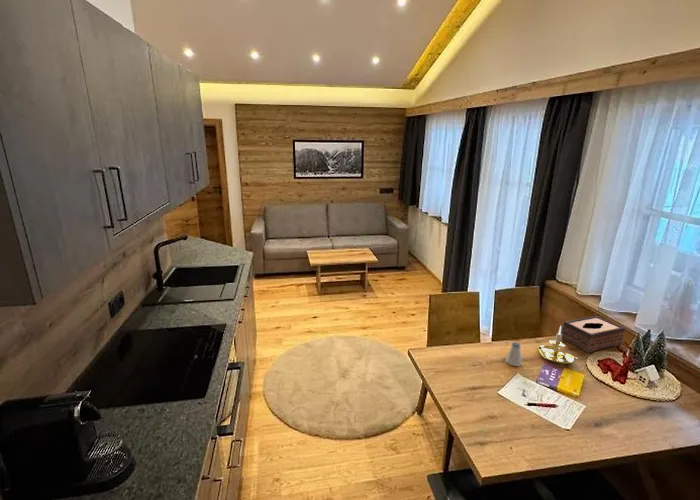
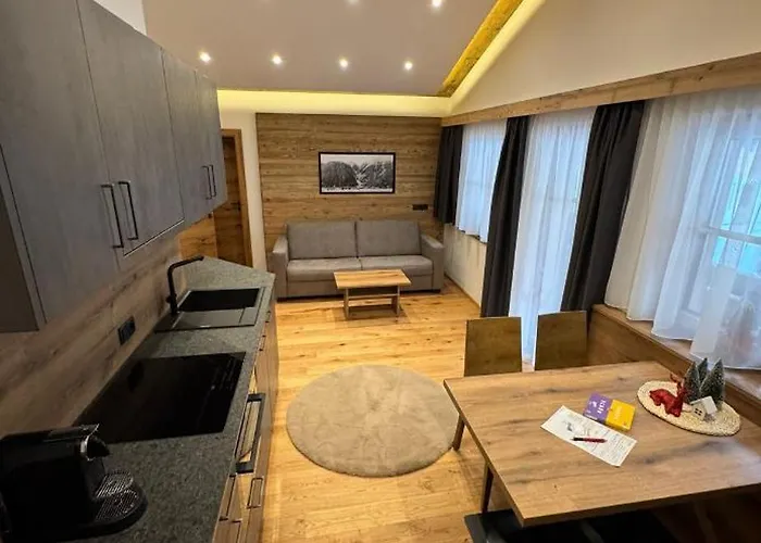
- candle holder (560, 342)
- saltshaker (514, 353)
- tissue box (592, 333)
